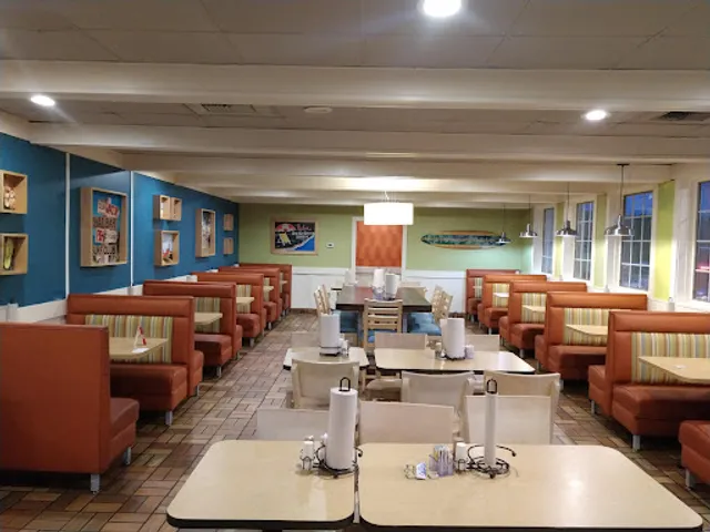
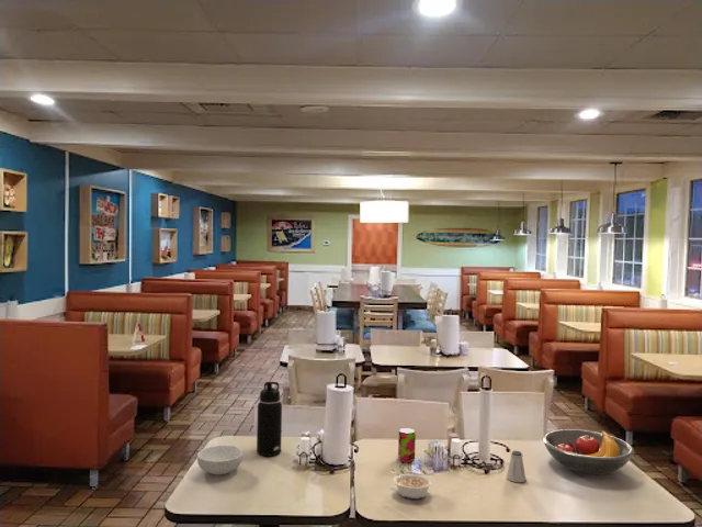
+ cereal bowl (219, 461)
+ fruit bowl (587, 451)
+ legume (410, 485)
+ saltshaker (516, 464)
+ beverage can (406, 445)
+ water bottle (270, 414)
